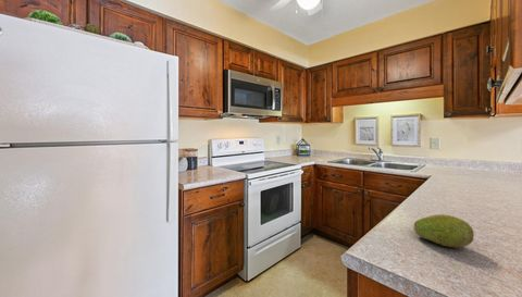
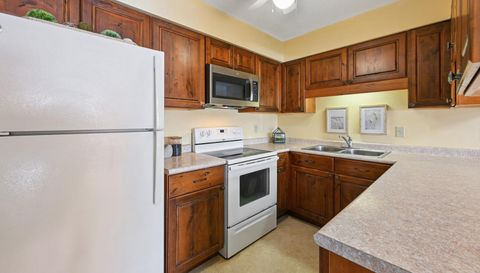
- fruit (440, 228)
